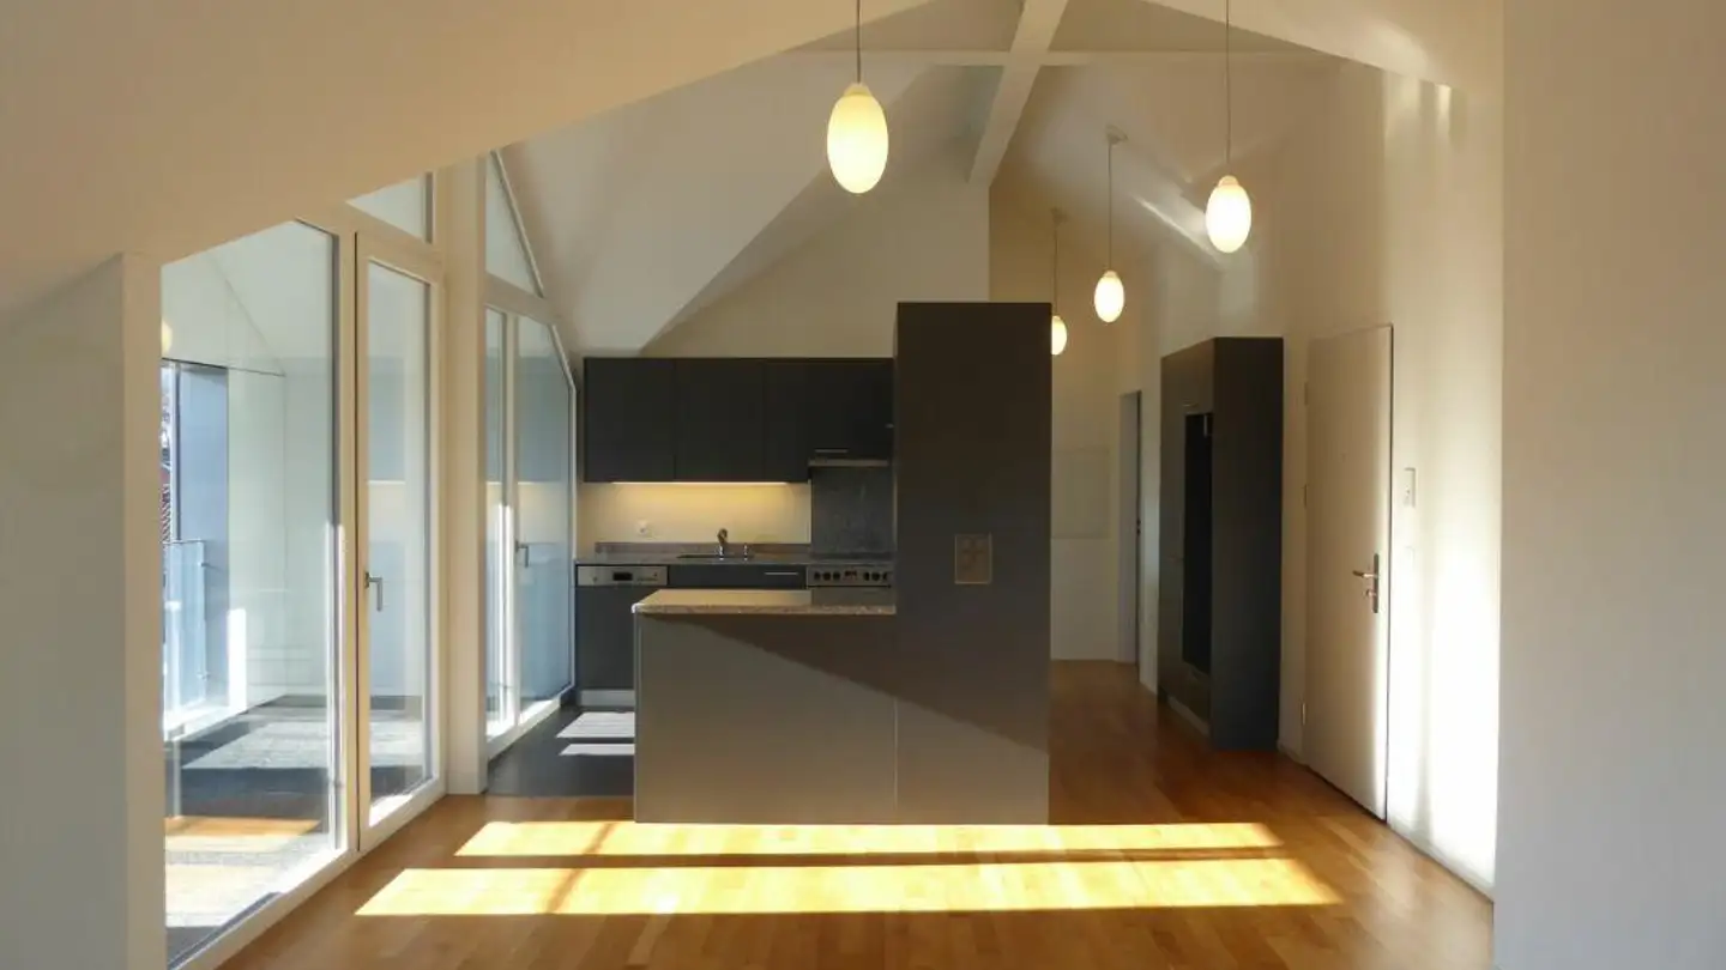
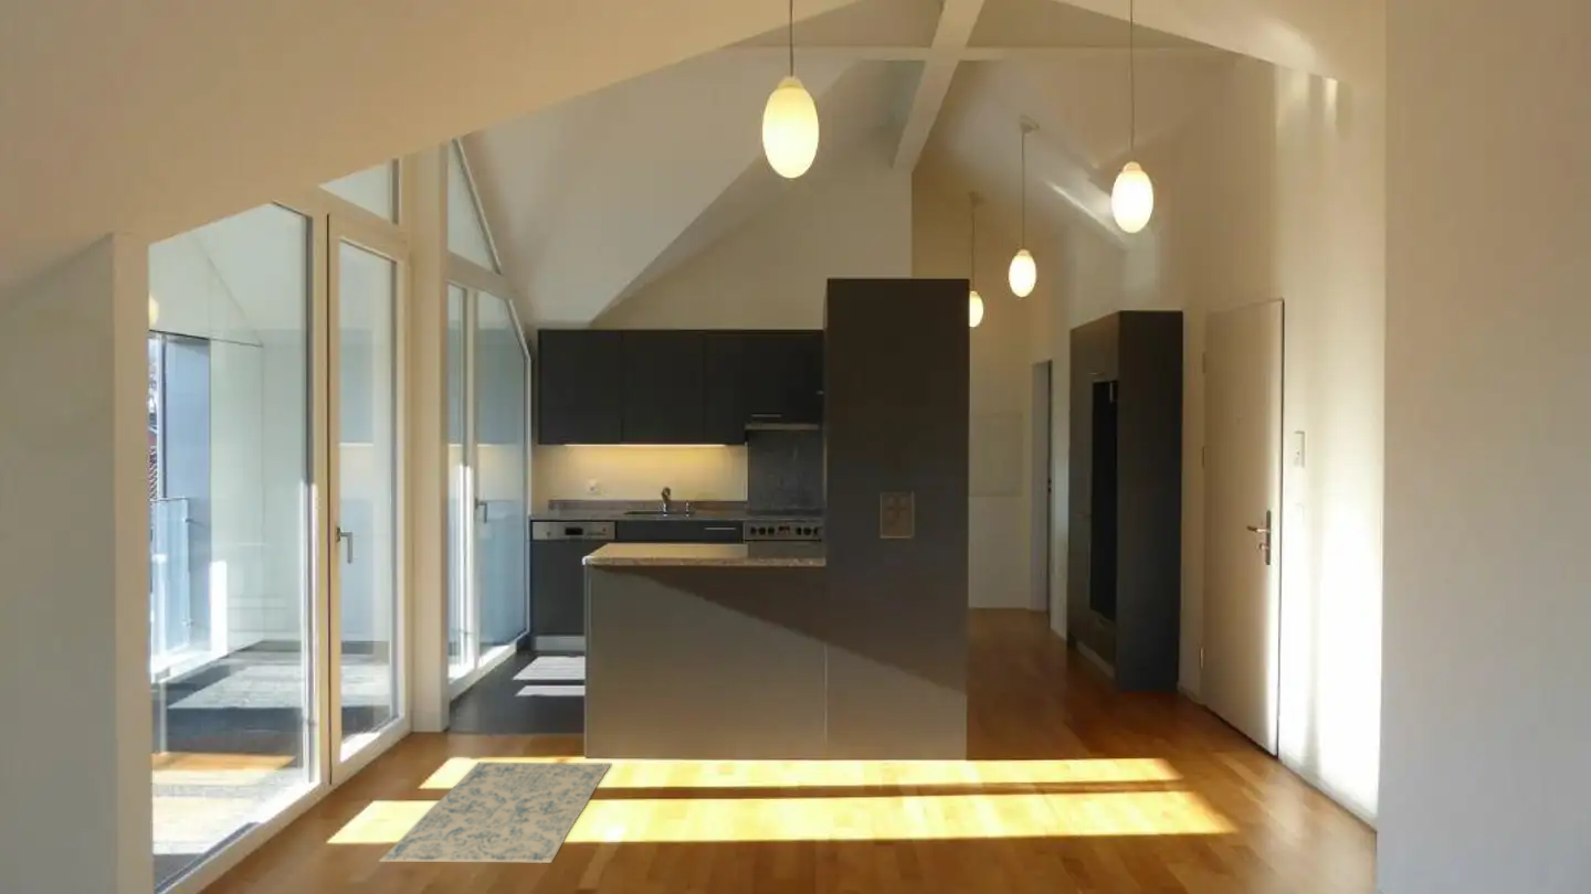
+ rug (509, 806)
